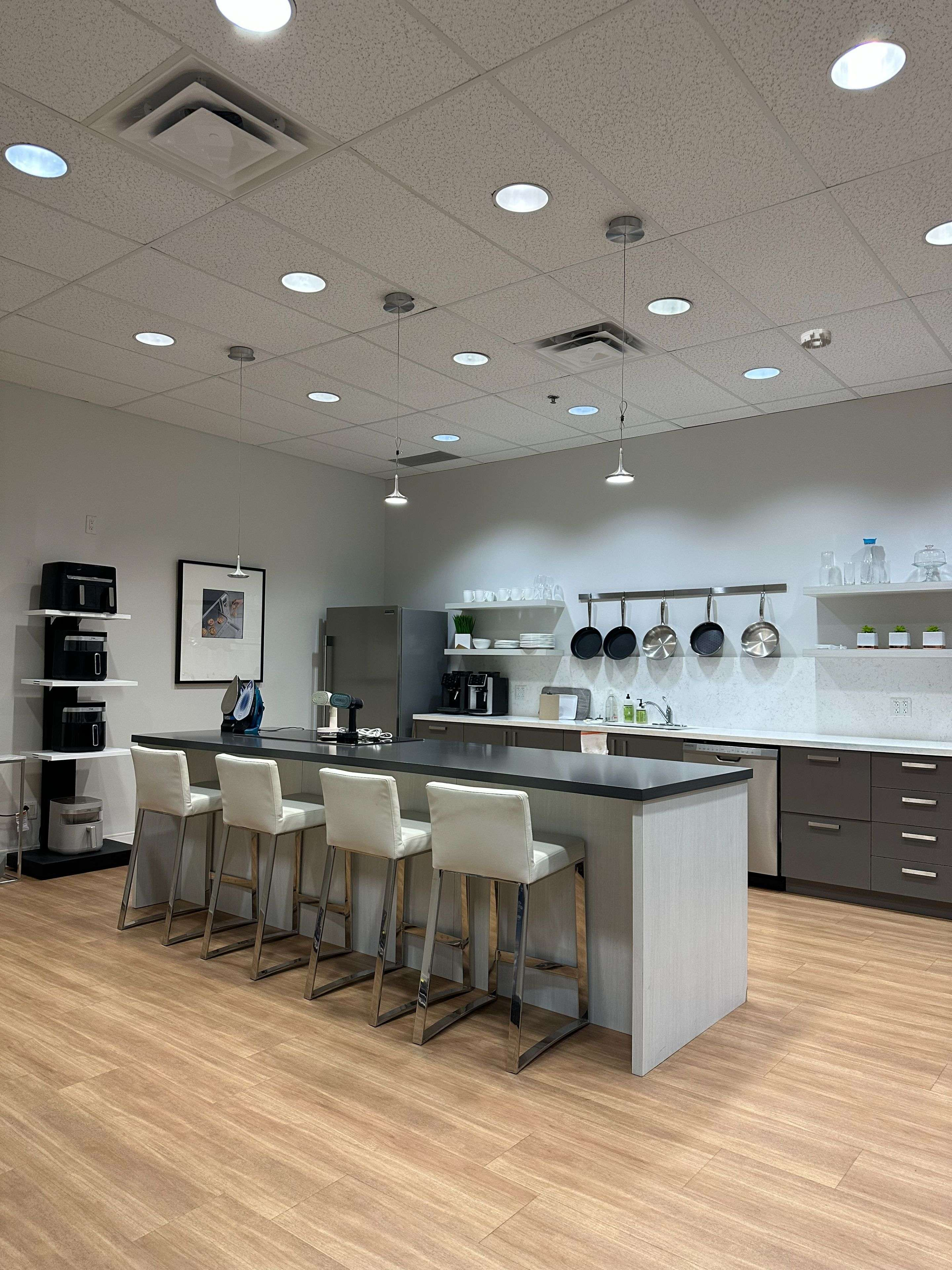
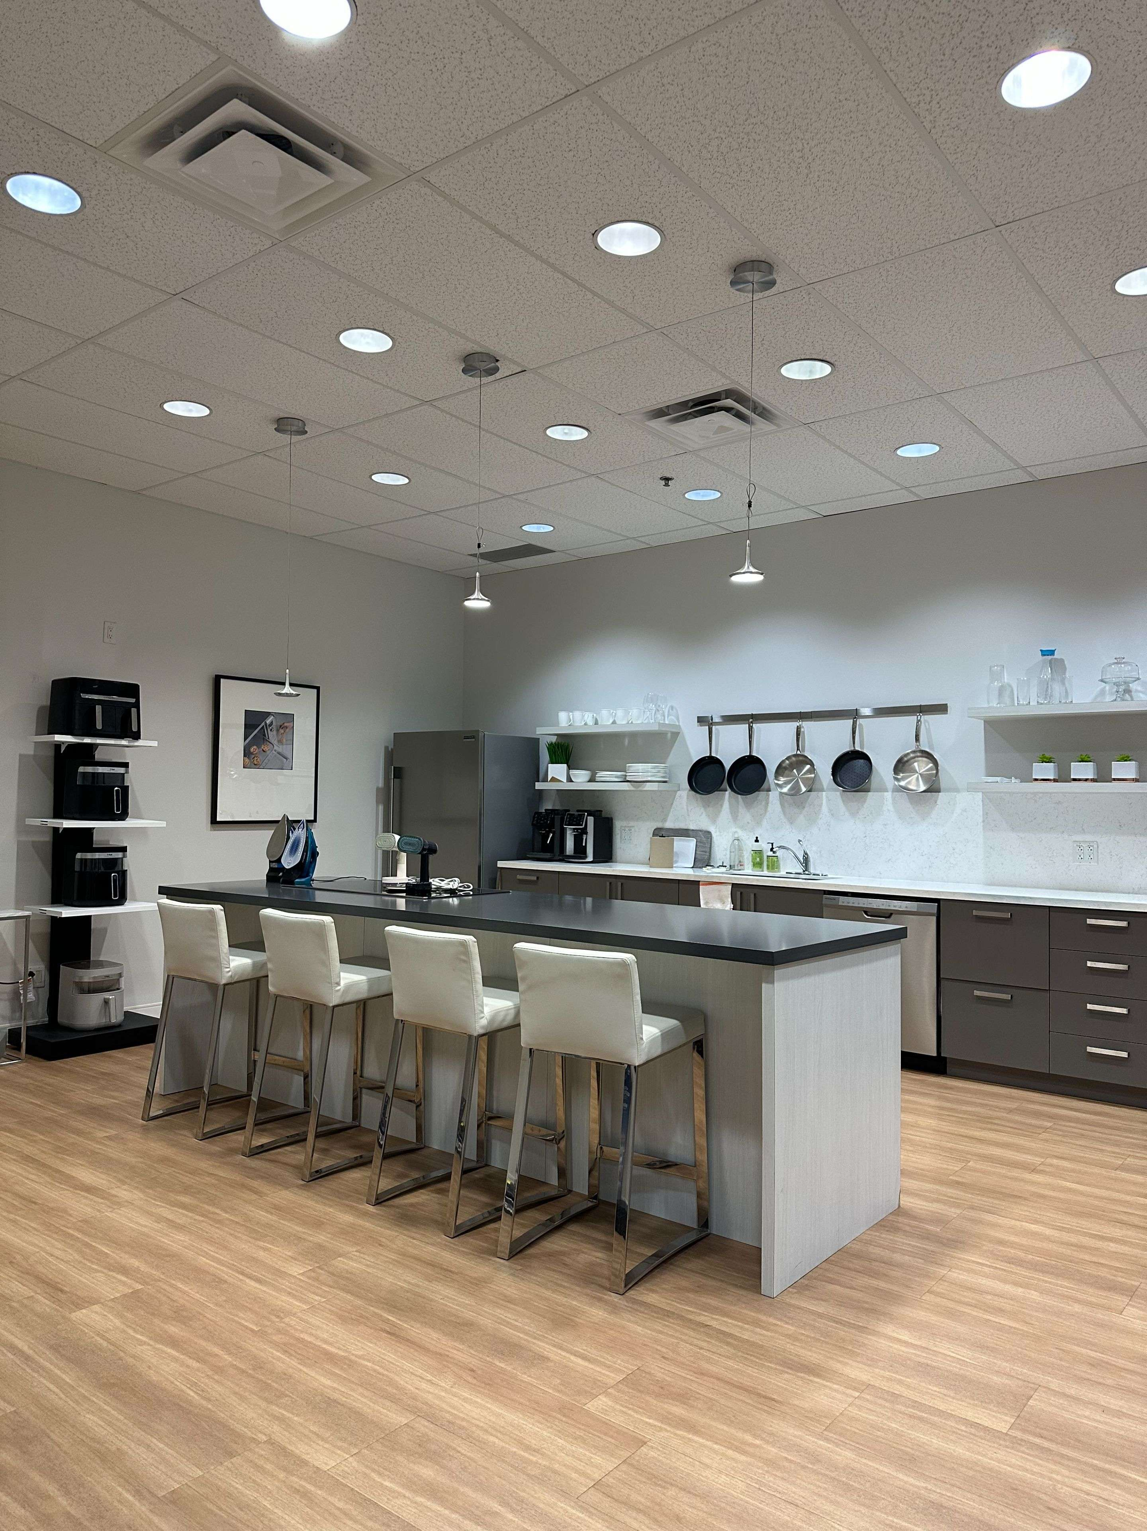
- smoke detector (816, 338)
